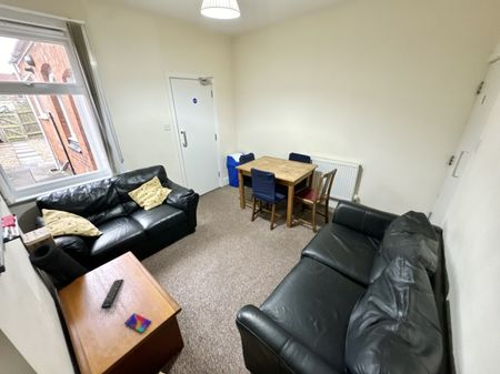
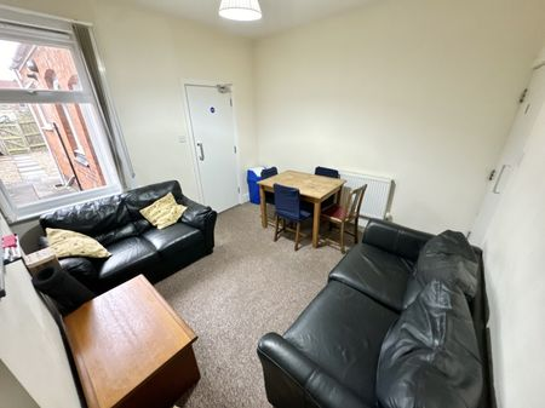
- smartphone (138, 322)
- remote control (112, 292)
